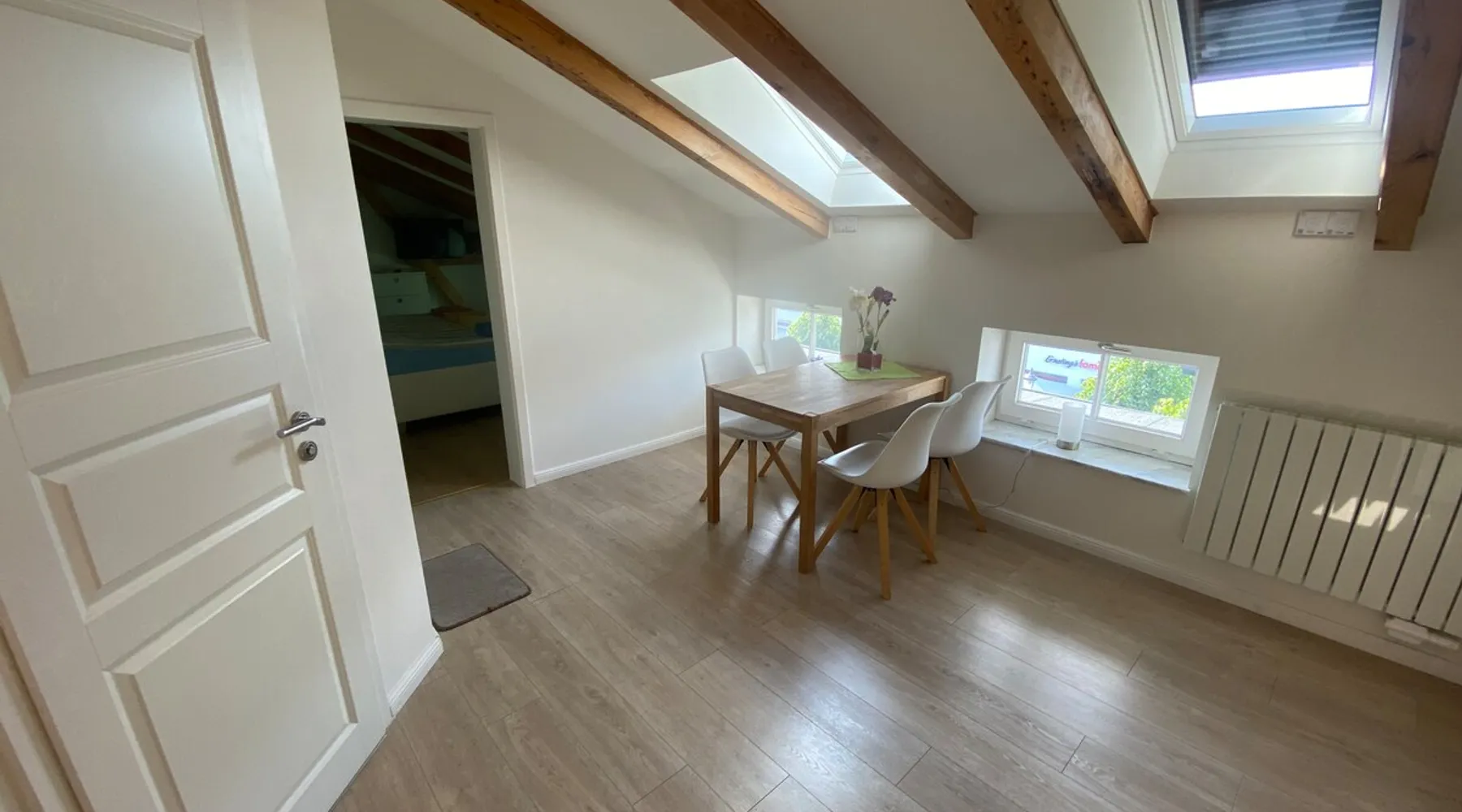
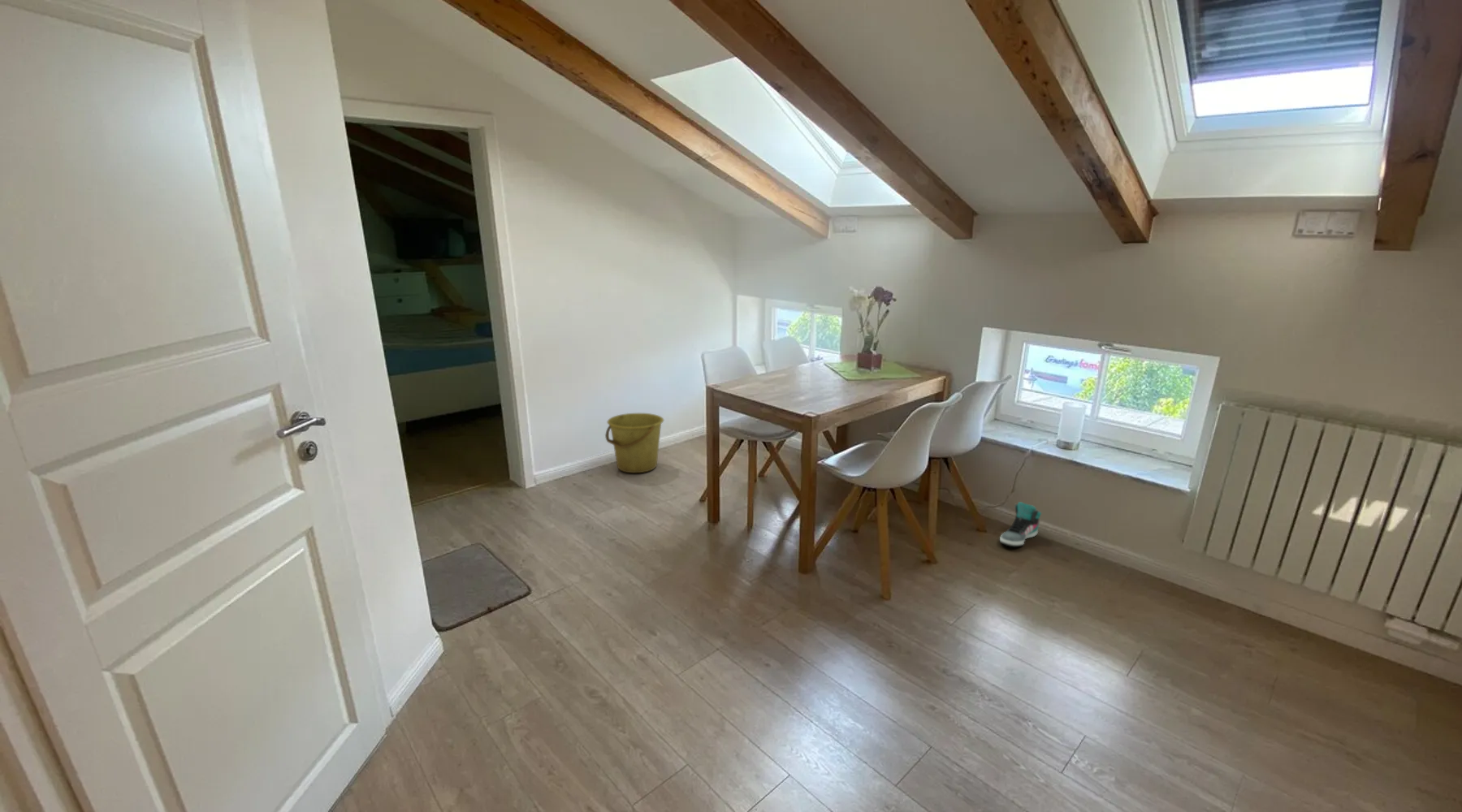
+ bucket (636, 443)
+ sneaker (1021, 521)
